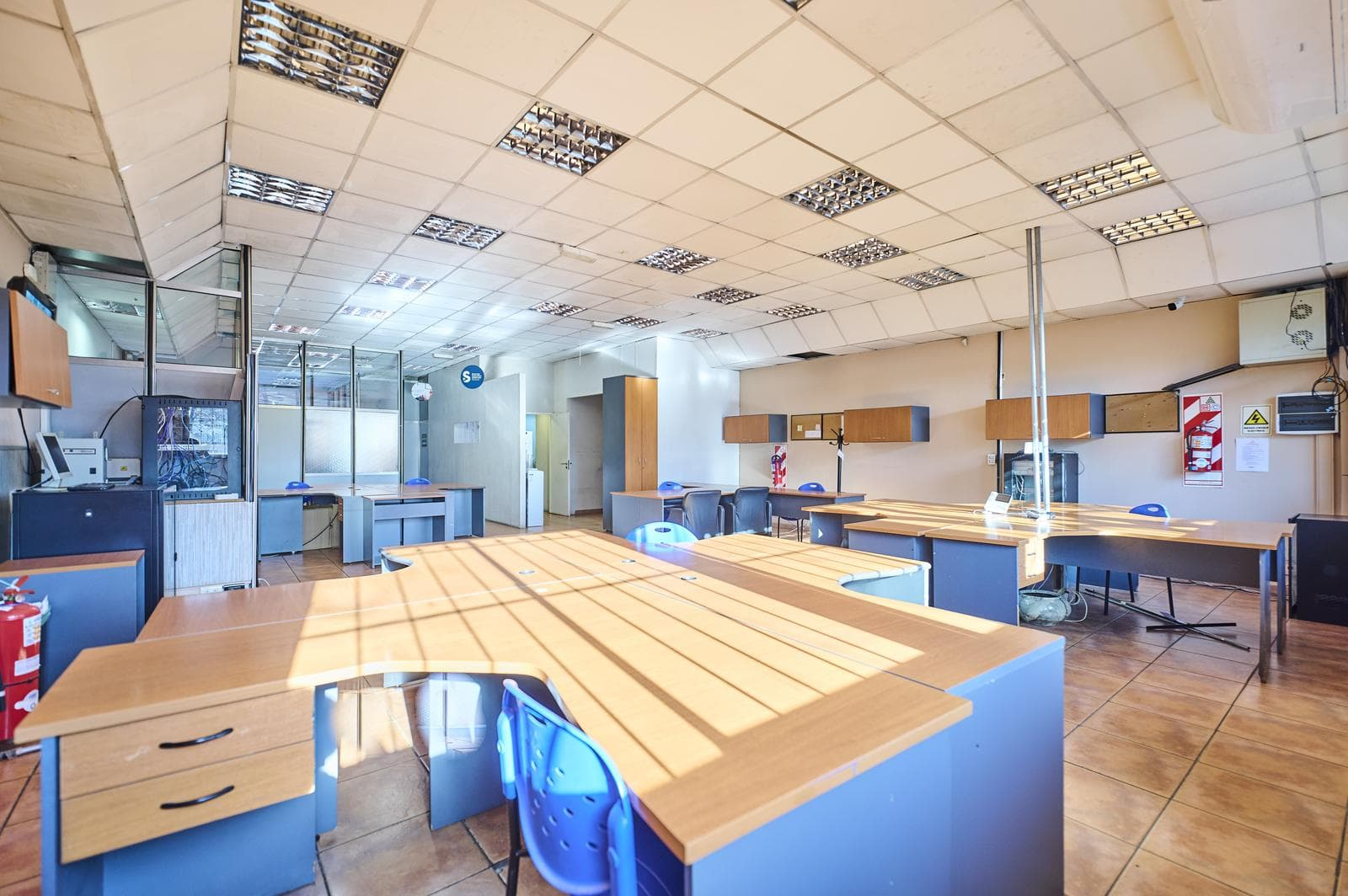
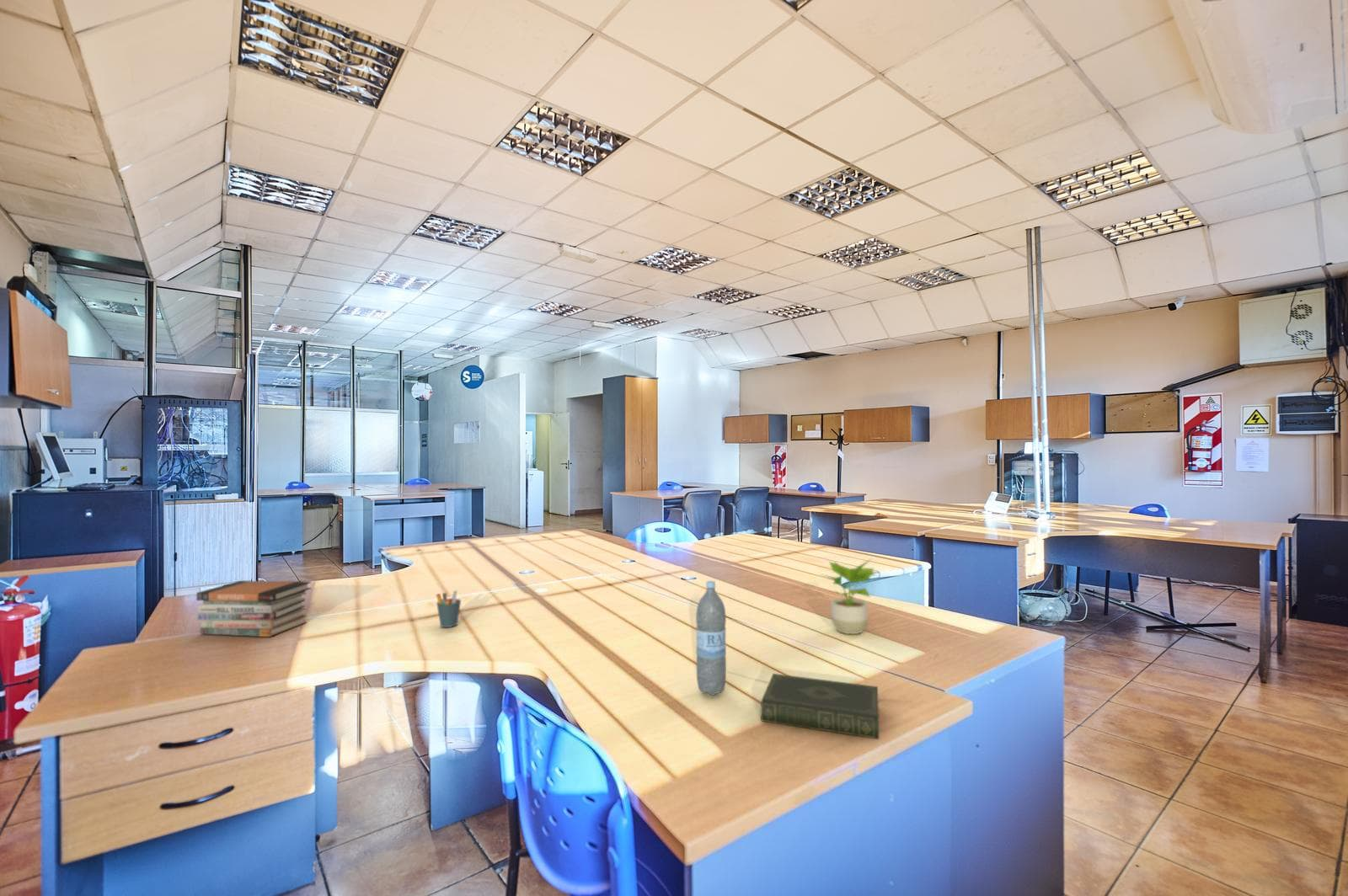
+ pen holder (448, 606)
+ water bottle (711, 637)
+ book stack (254, 607)
+ book (821, 704)
+ potted plant (854, 593)
